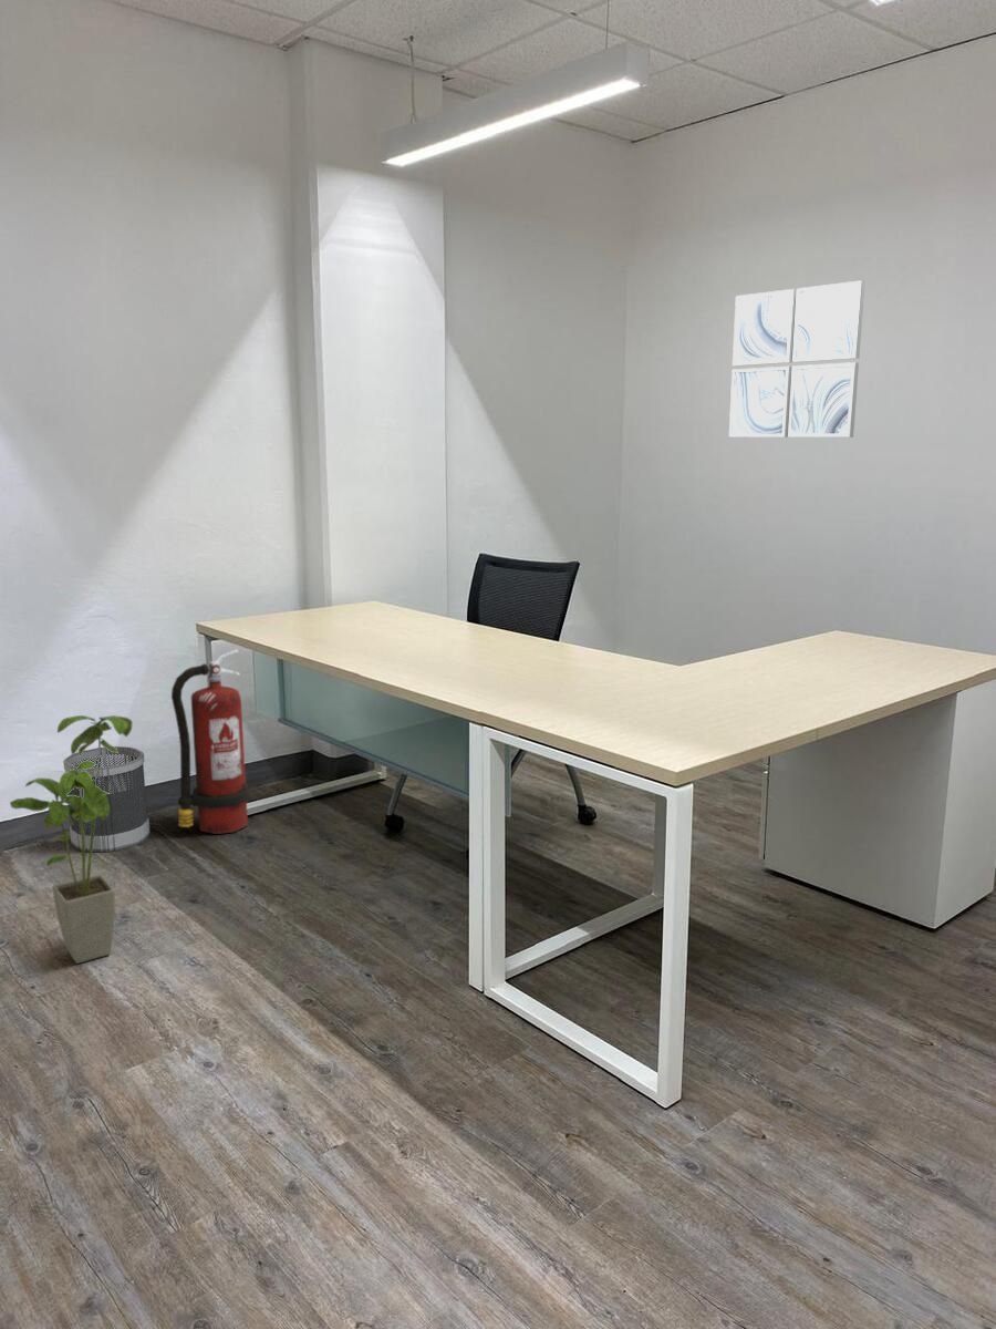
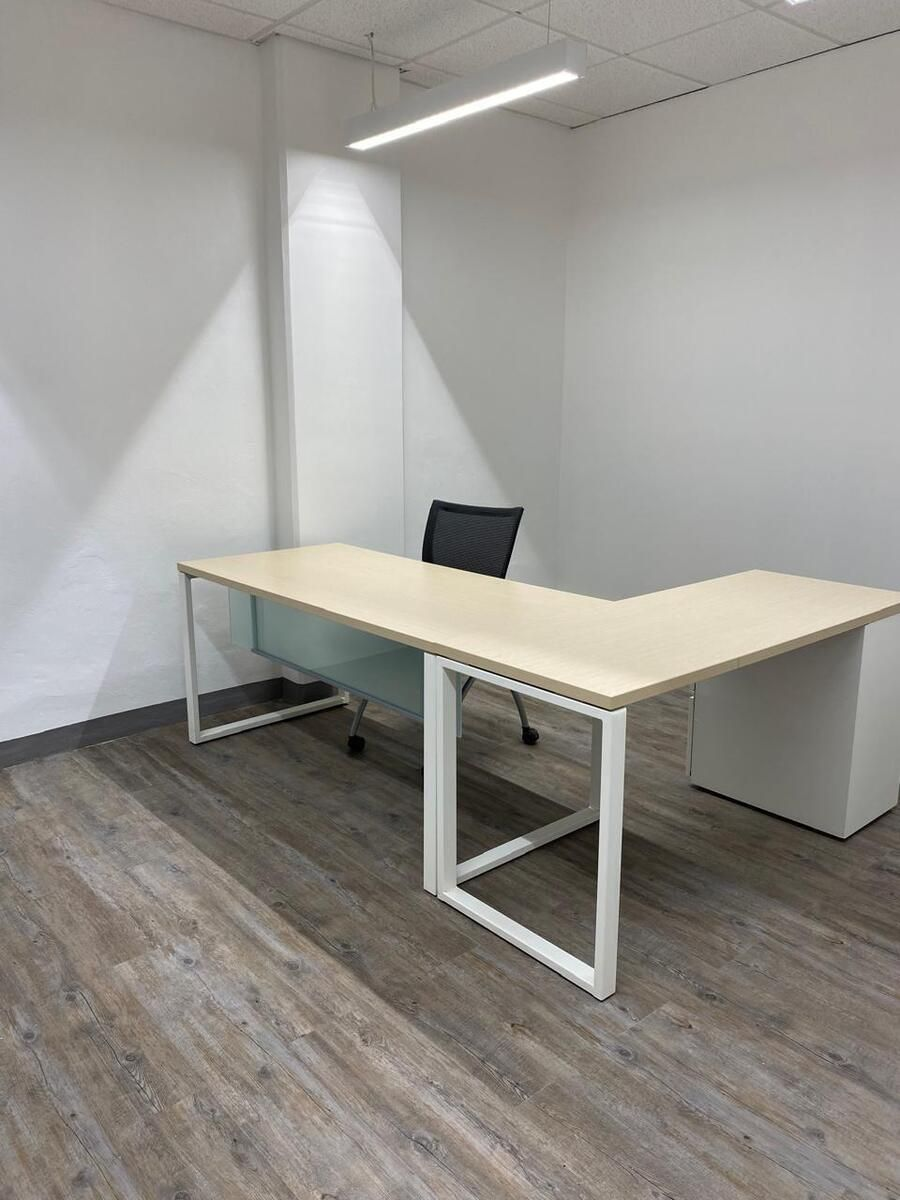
- fire extinguisher (209, 742)
- house plant (83, 832)
- wall art (793, 365)
- wastebasket (107, 797)
